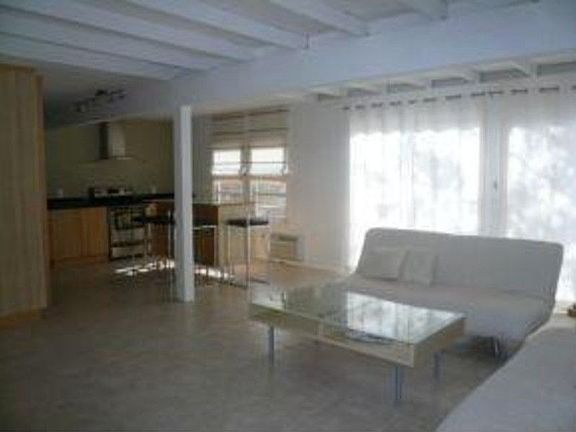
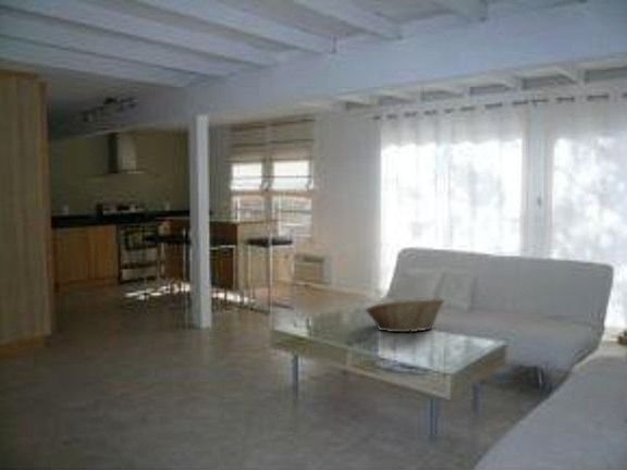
+ fruit basket (405, 311)
